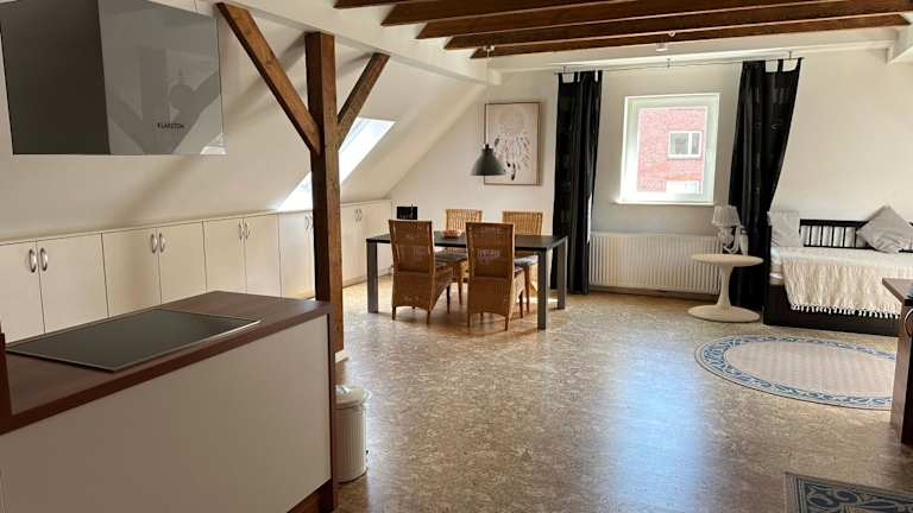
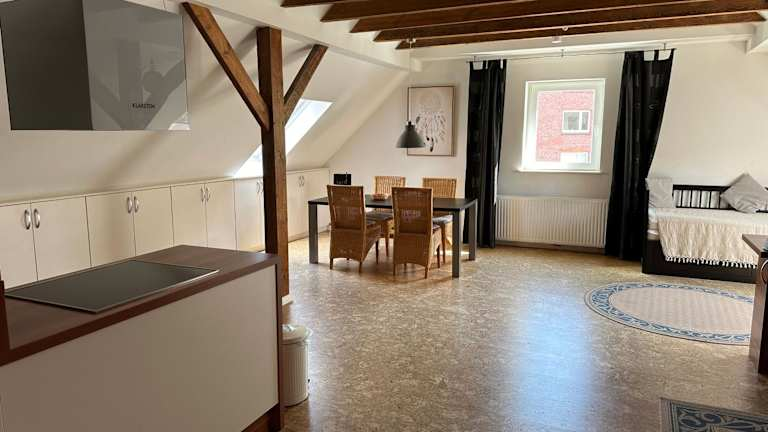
- wall sconce (730, 232)
- side table (724, 286)
